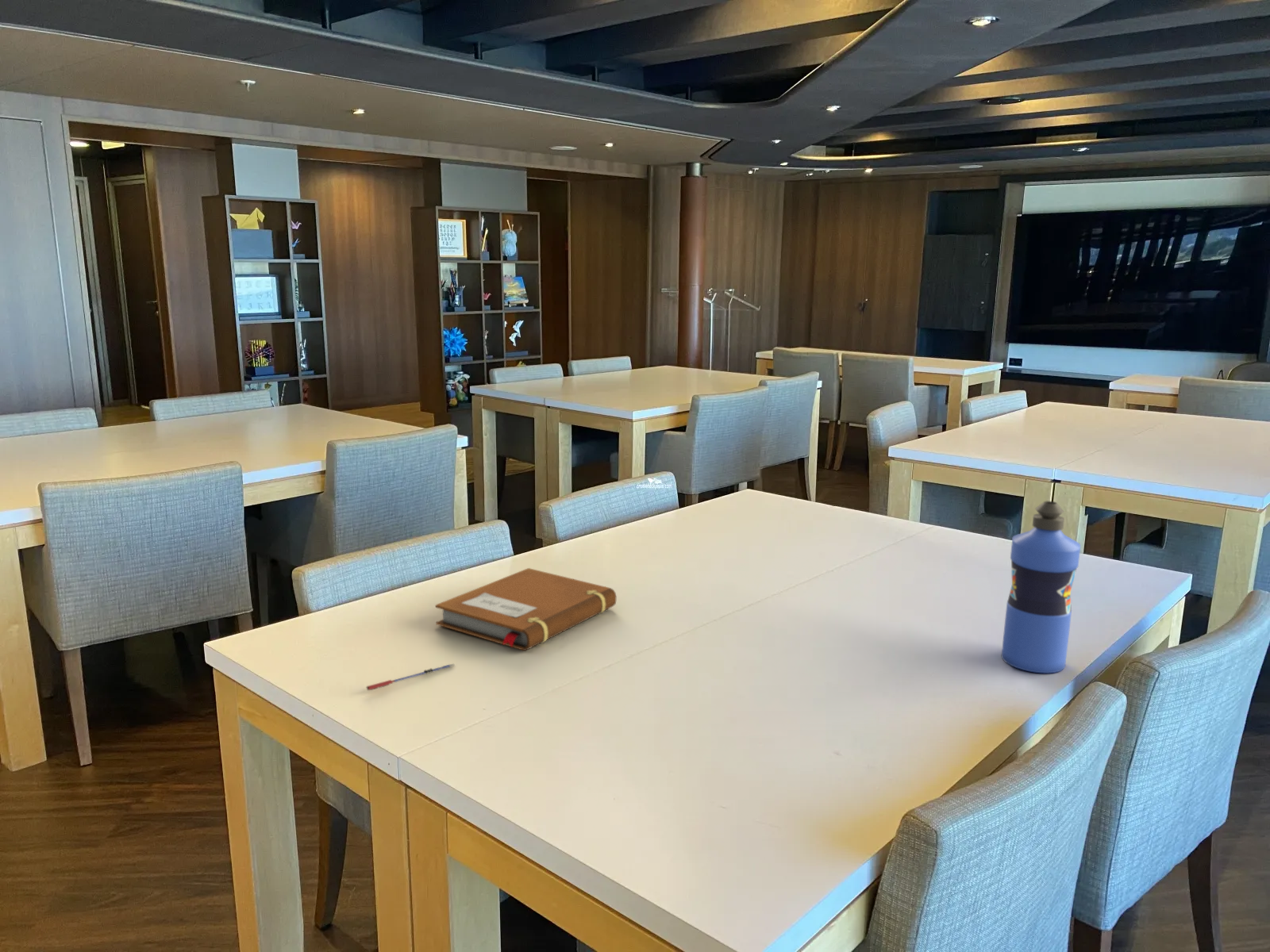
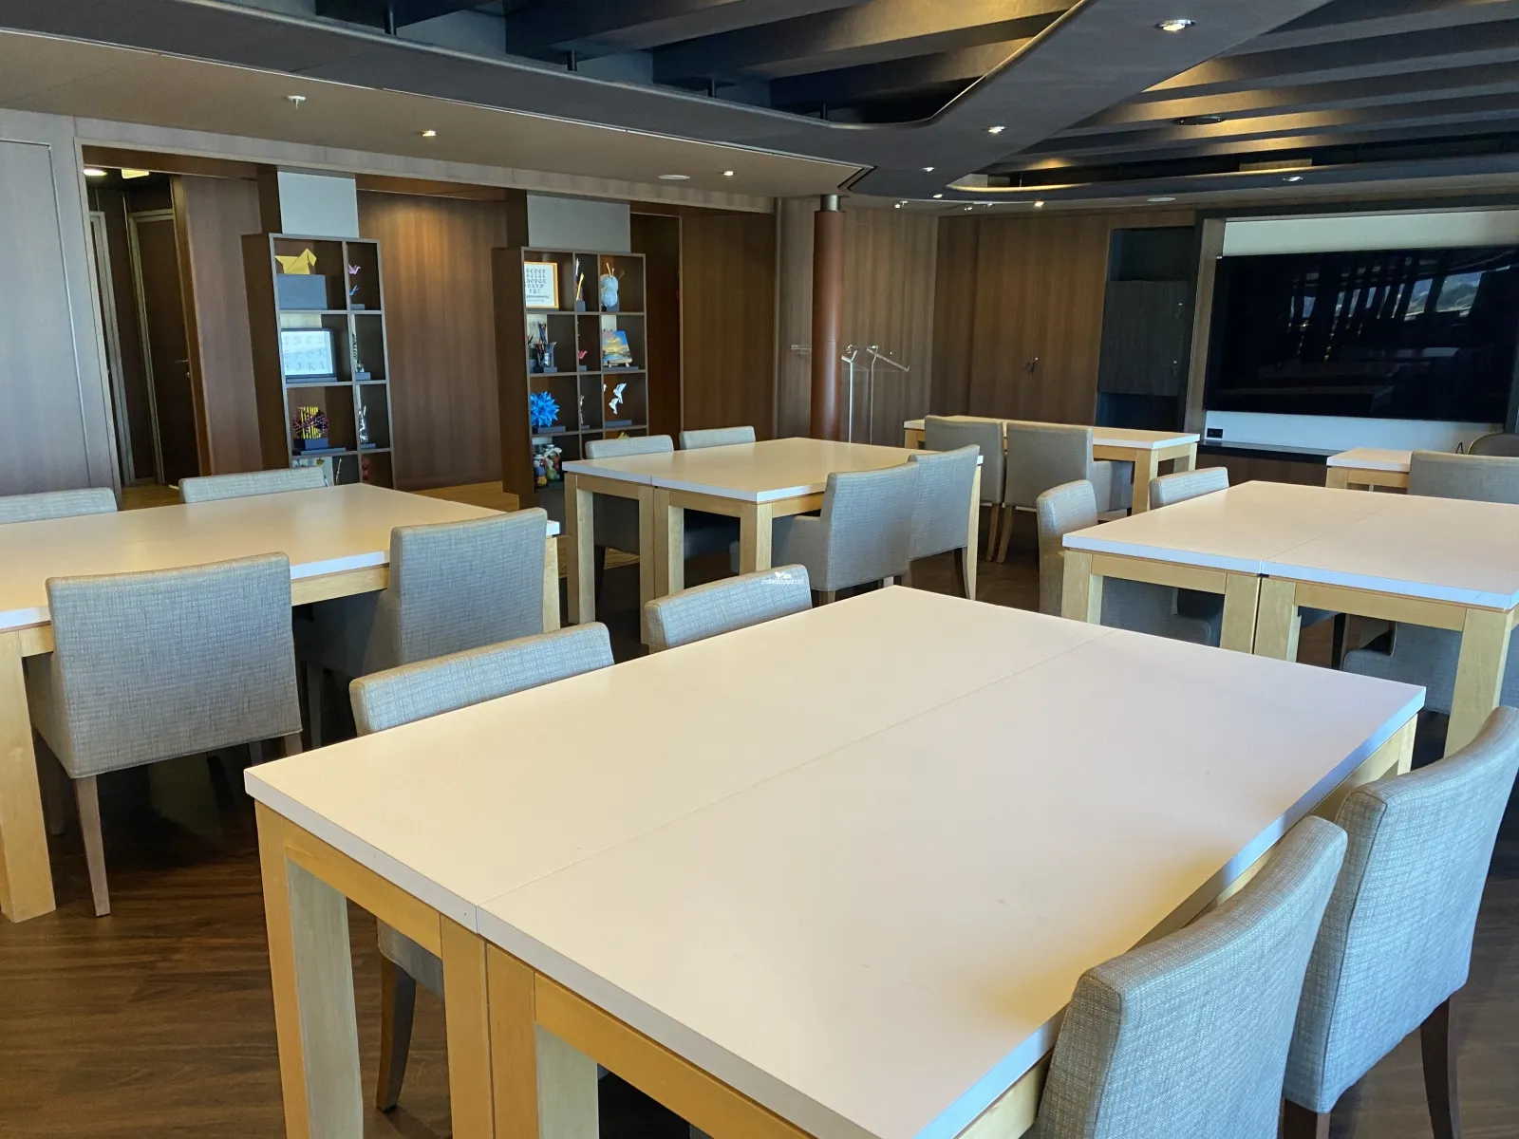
- pen (412, 675)
- notebook (526, 607)
- water bottle (1041, 582)
